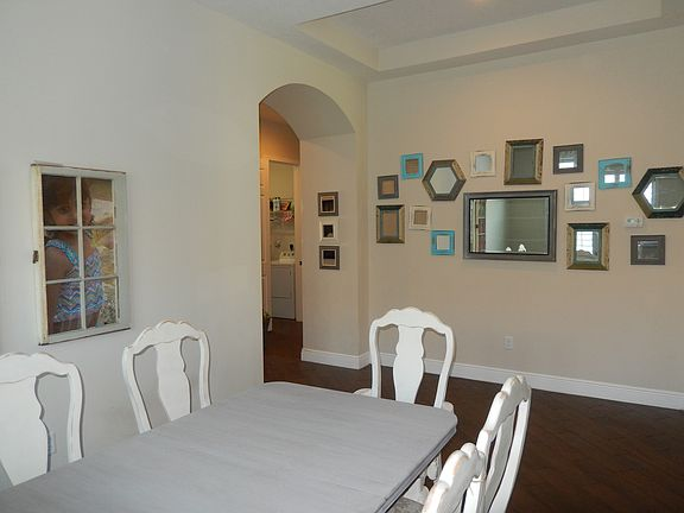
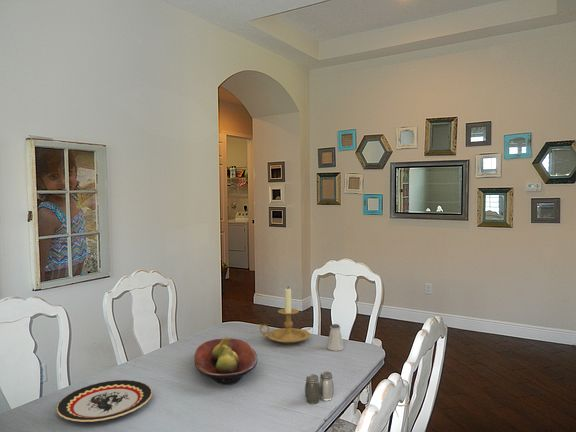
+ plate (106, 401)
+ candle holder (288, 313)
+ salt and pepper shaker (319, 386)
+ fruit bowl (225, 356)
+ saltshaker (335, 336)
